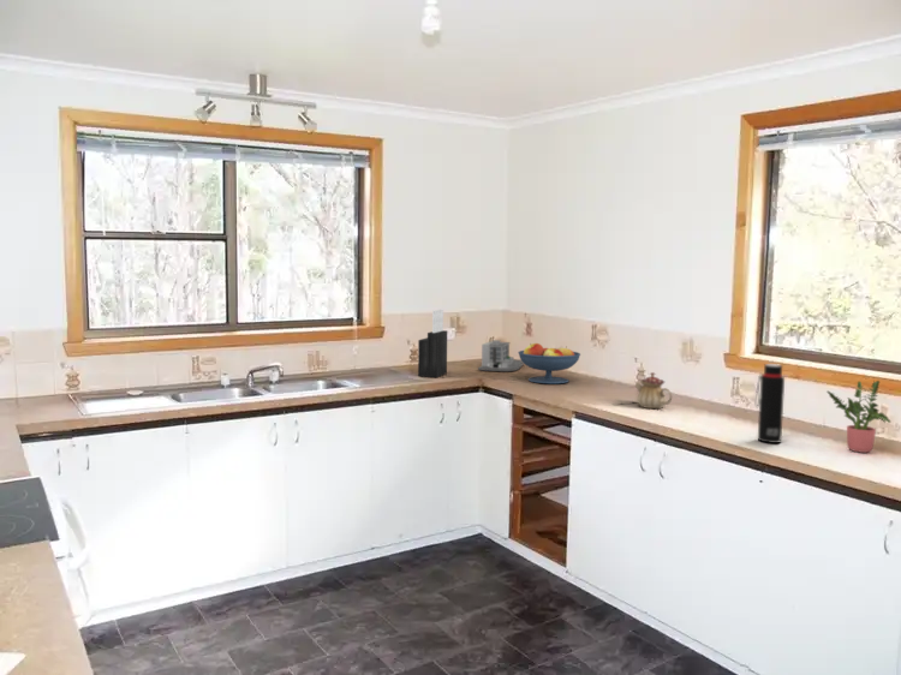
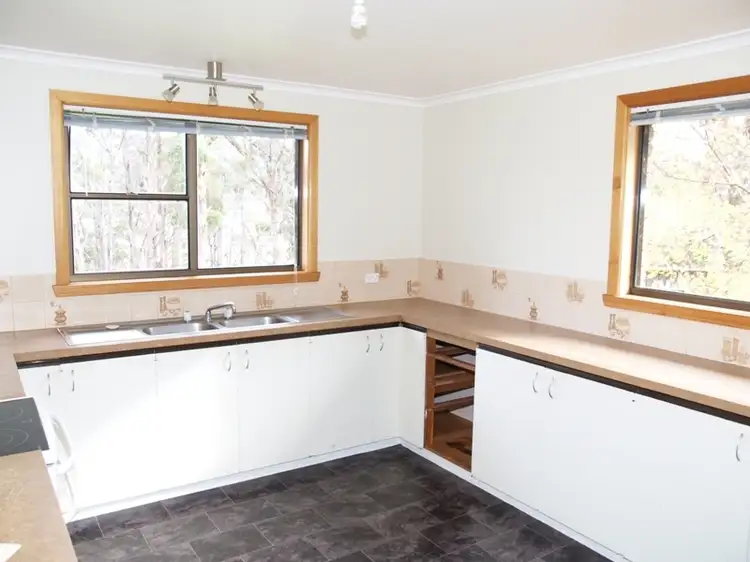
- fruit bowl (548, 362)
- water bottle (769, 402)
- teapot (654, 389)
- potted plant (859, 417)
- architectural model (501, 354)
- knife block (430, 341)
